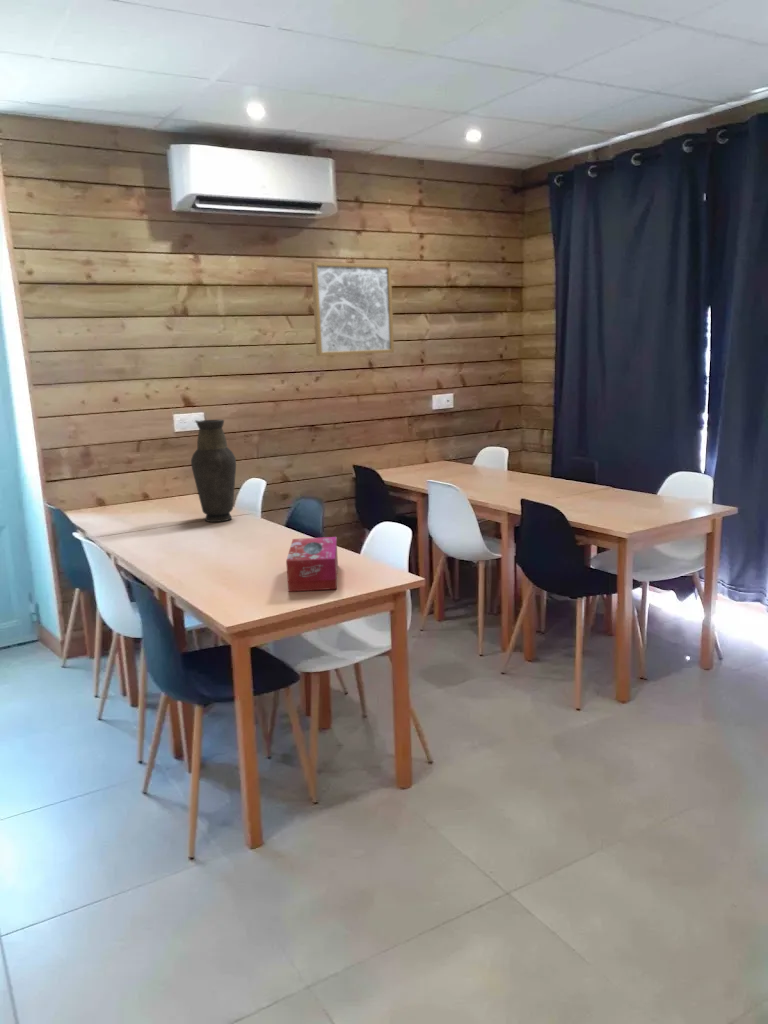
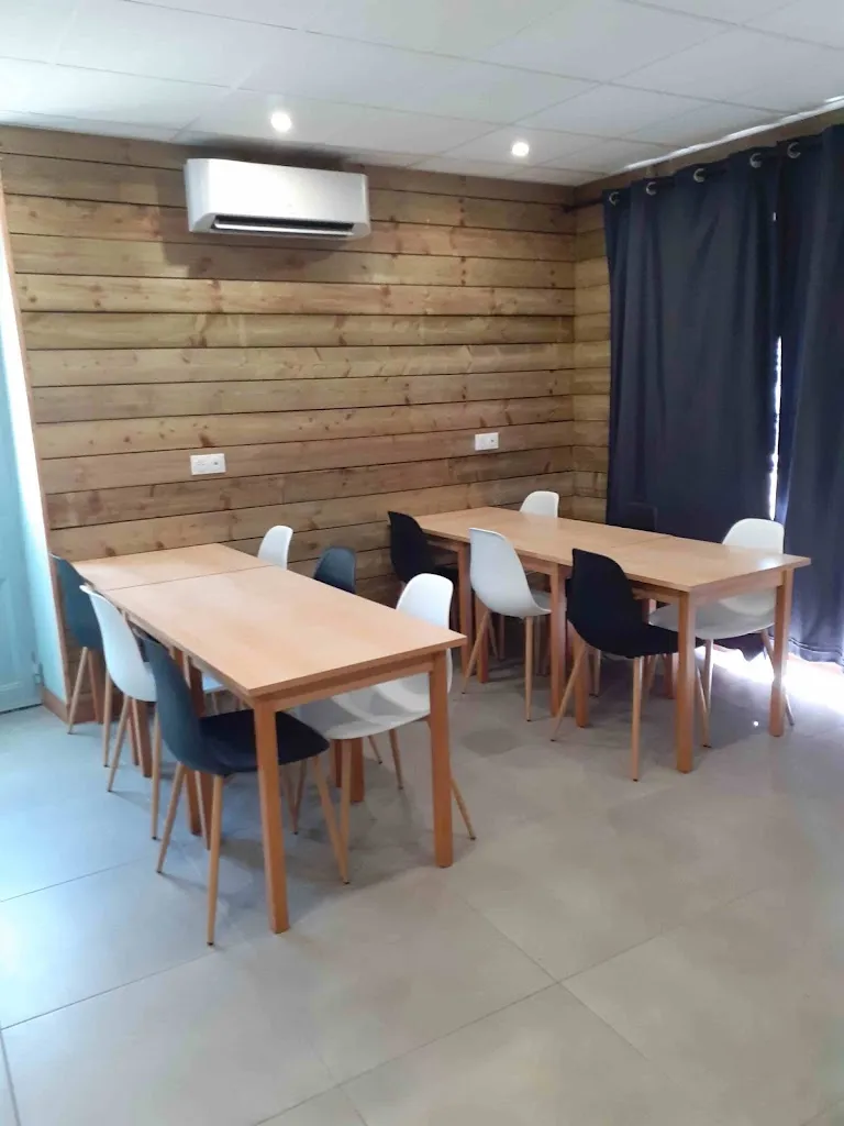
- tissue box (313, 562)
- wall art (354, 309)
- vase (214, 470)
